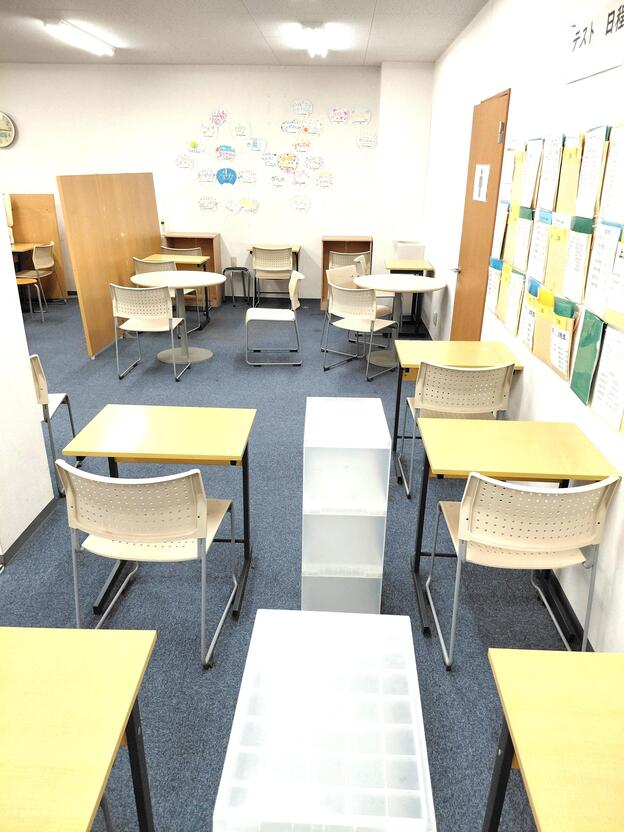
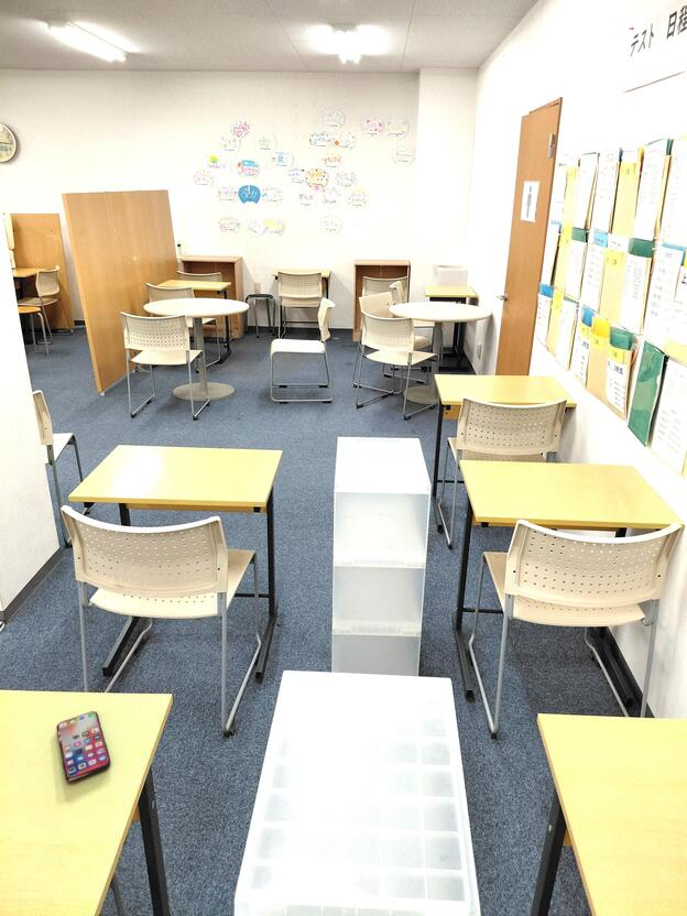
+ smartphone (83, 744)
